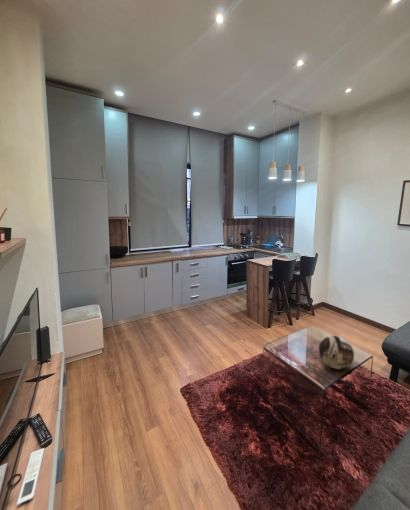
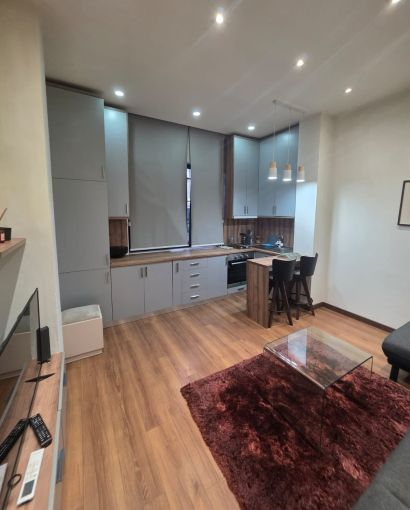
- decorative bowl (335, 352)
